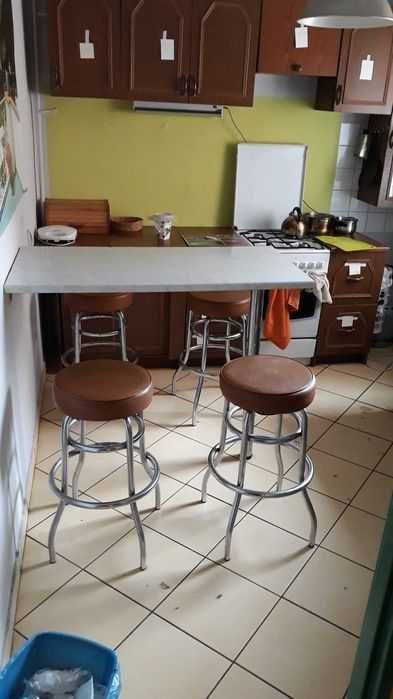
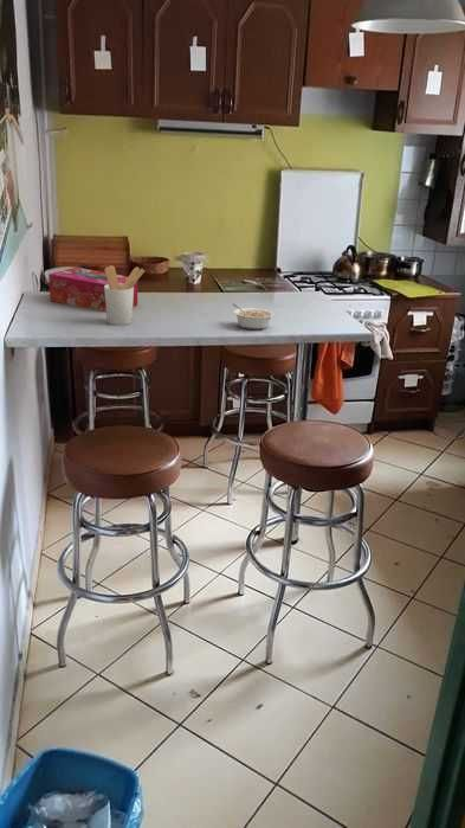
+ utensil holder (125, 294)
+ tissue box (93, 289)
+ legume (251, 317)
